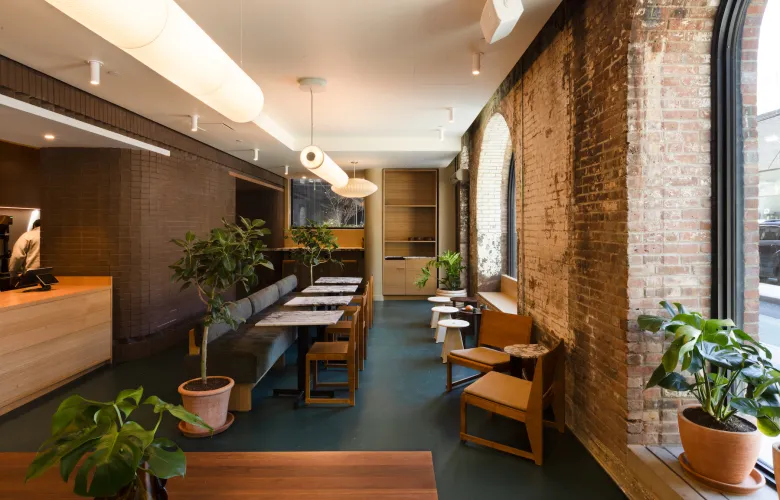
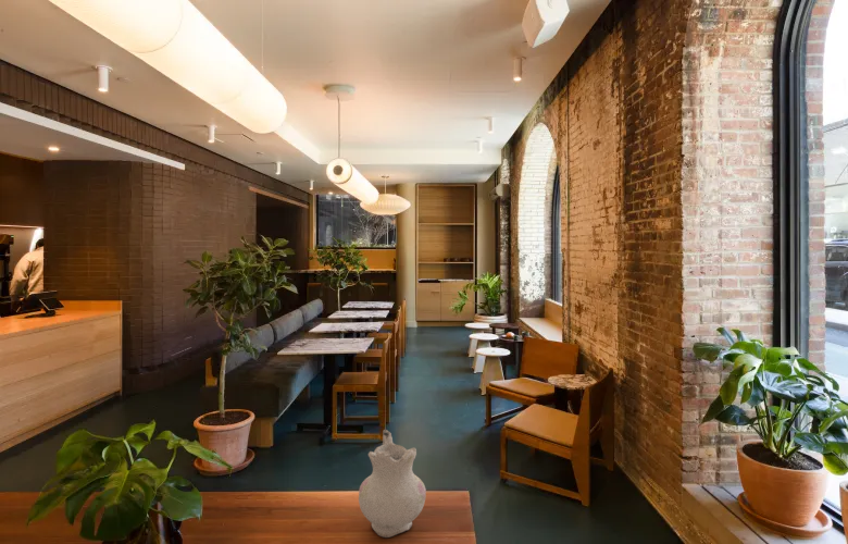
+ ceramic pitcher (390, 480)
